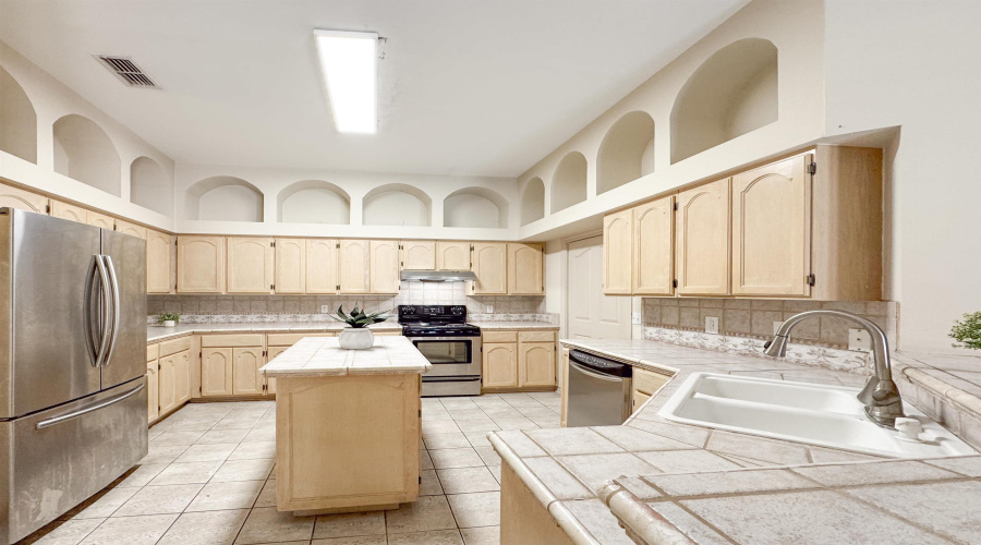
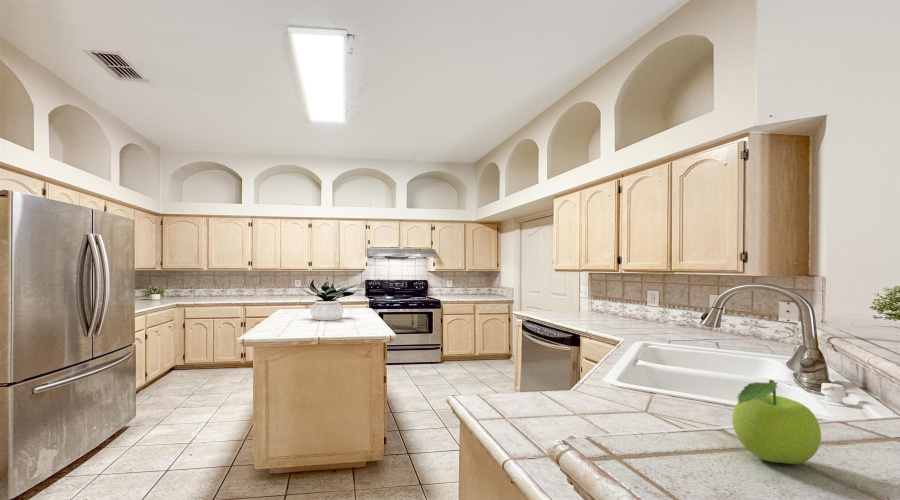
+ fruit (766, 420)
